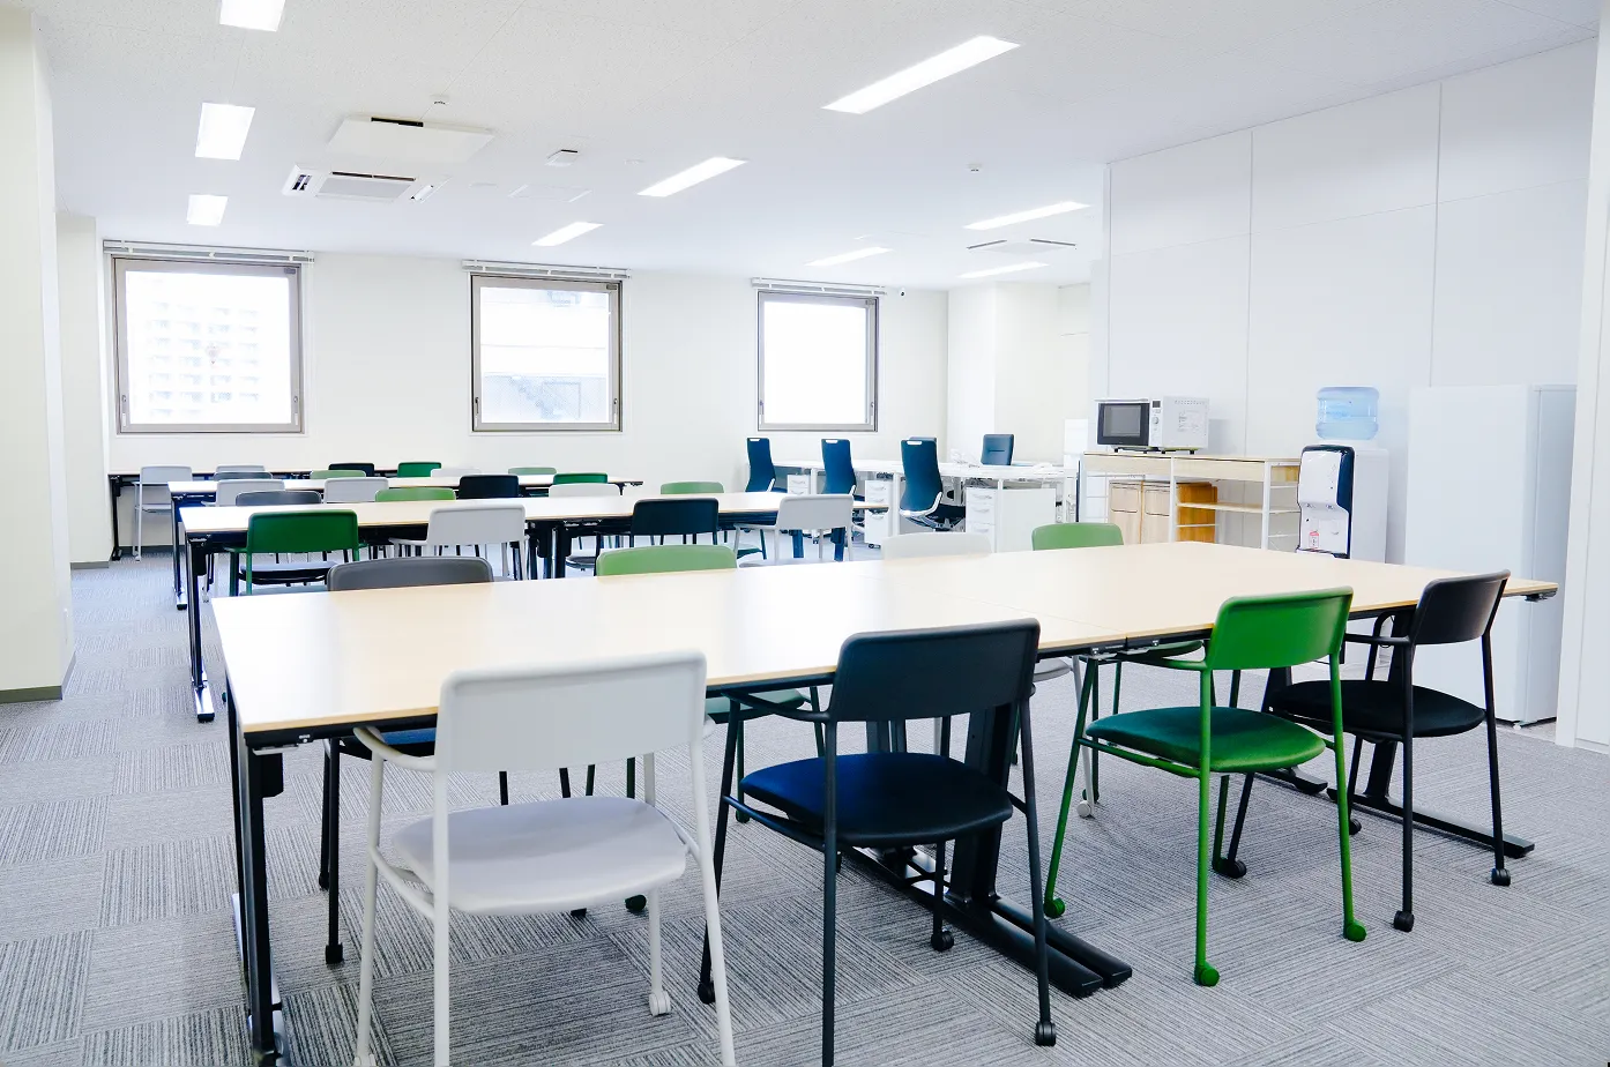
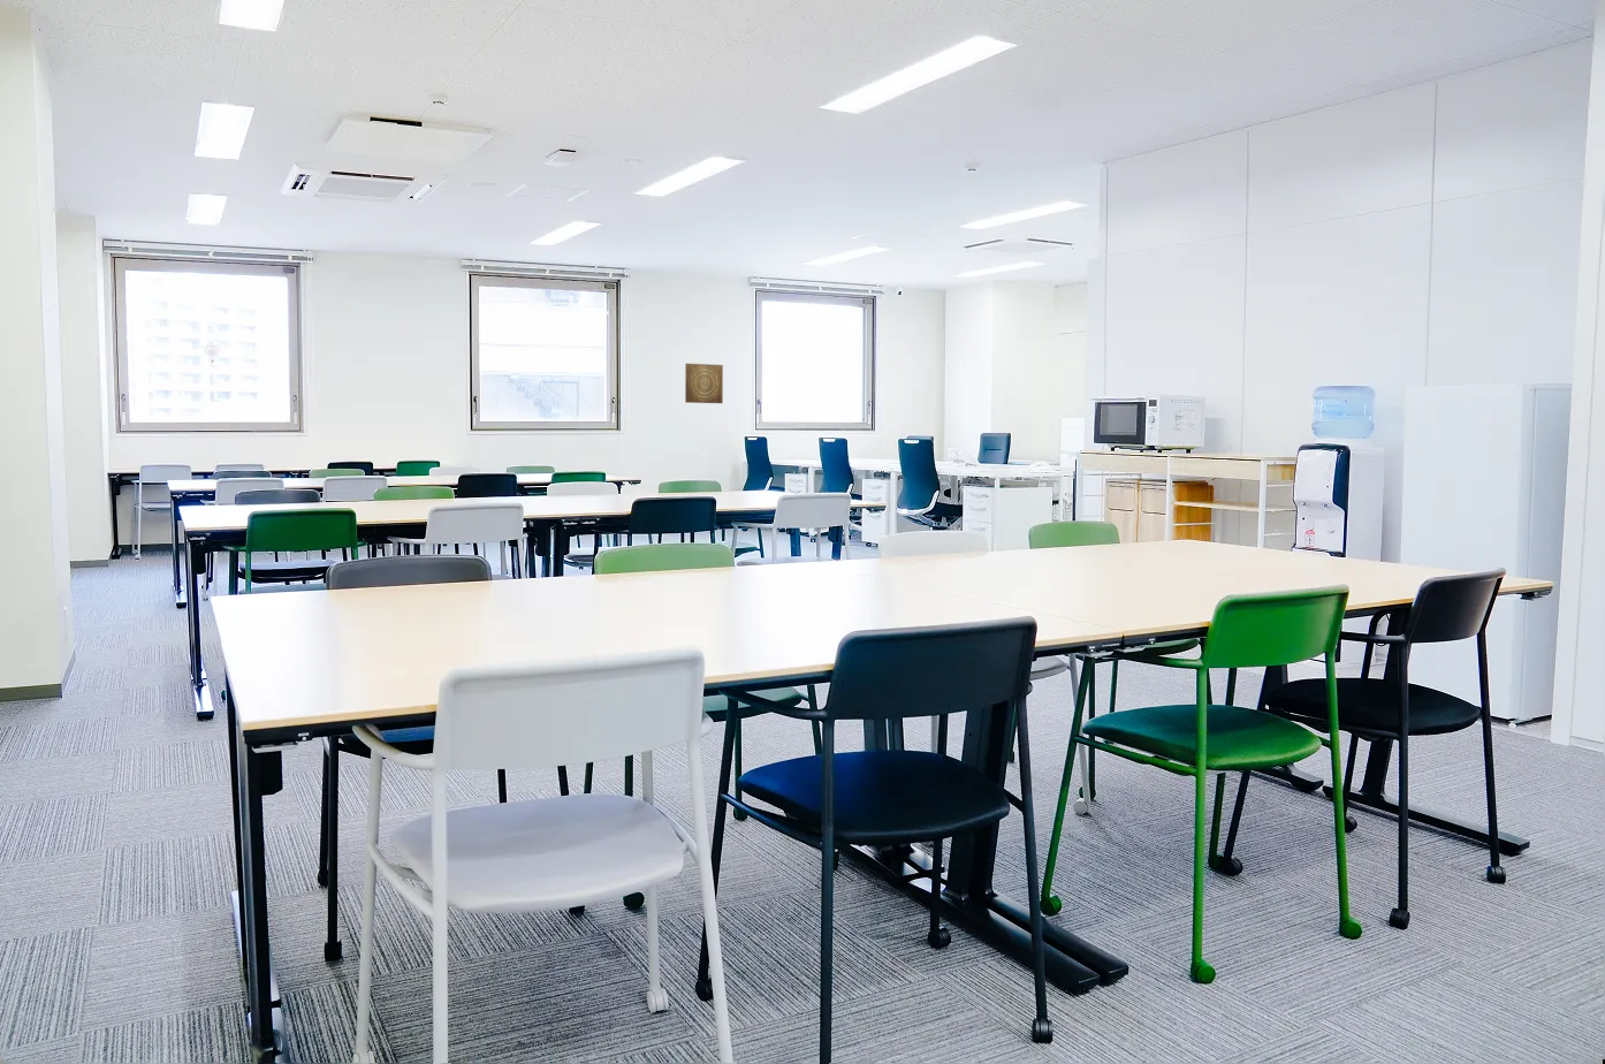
+ wall art (704, 384)
